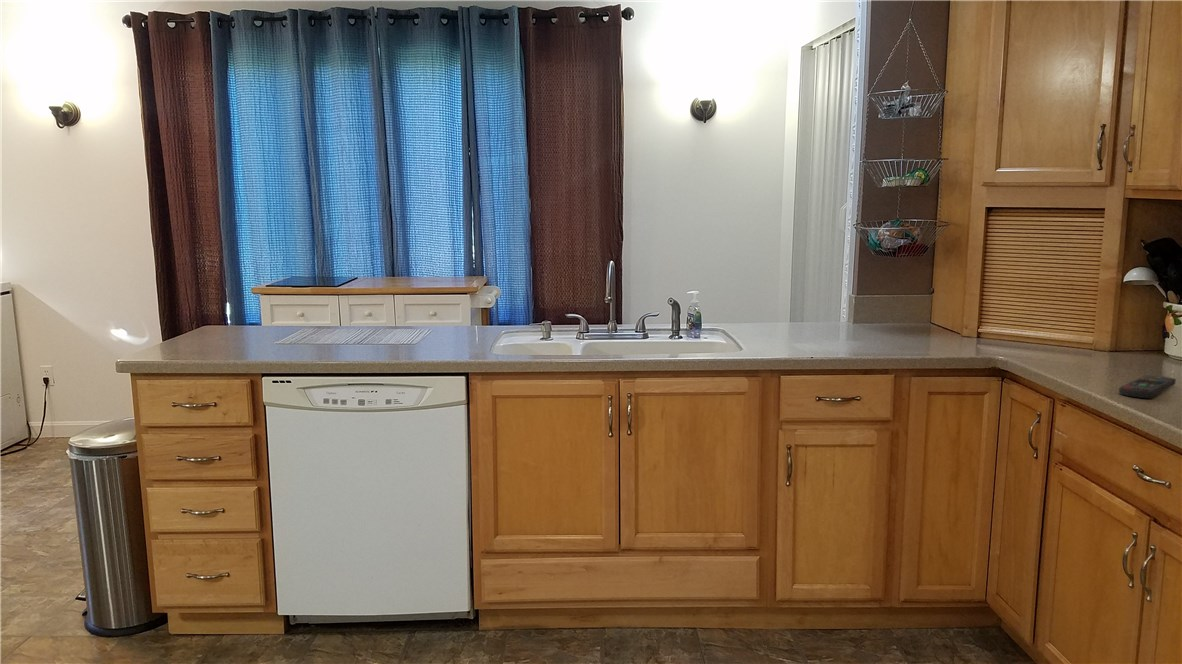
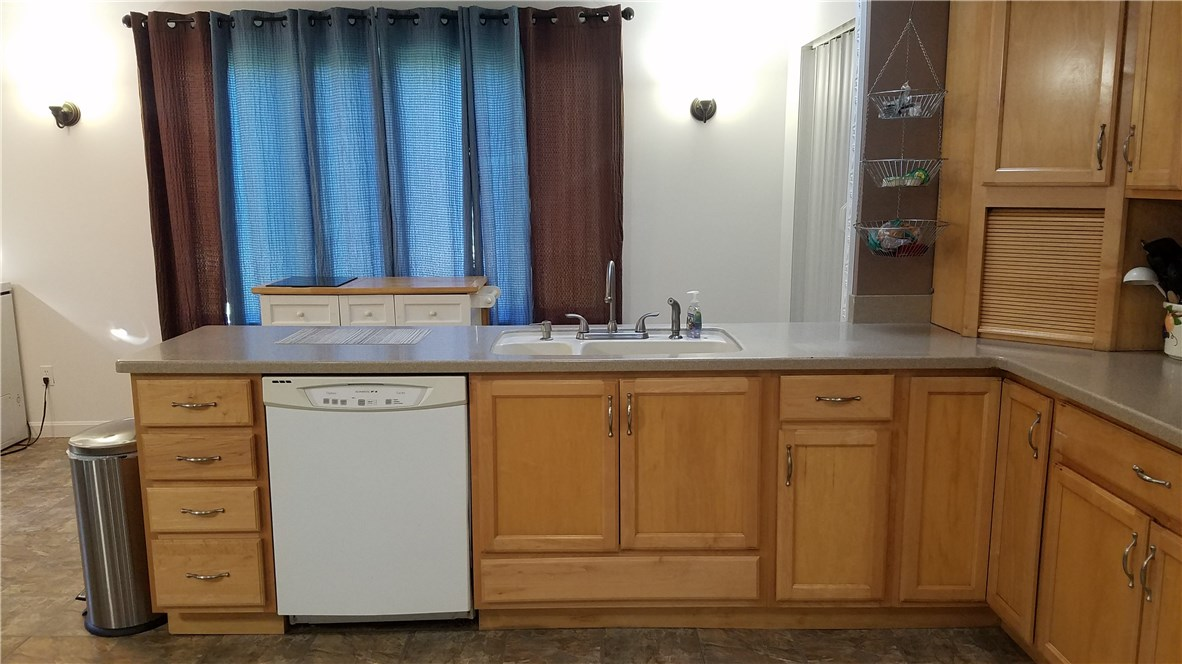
- remote control (1147, 385)
